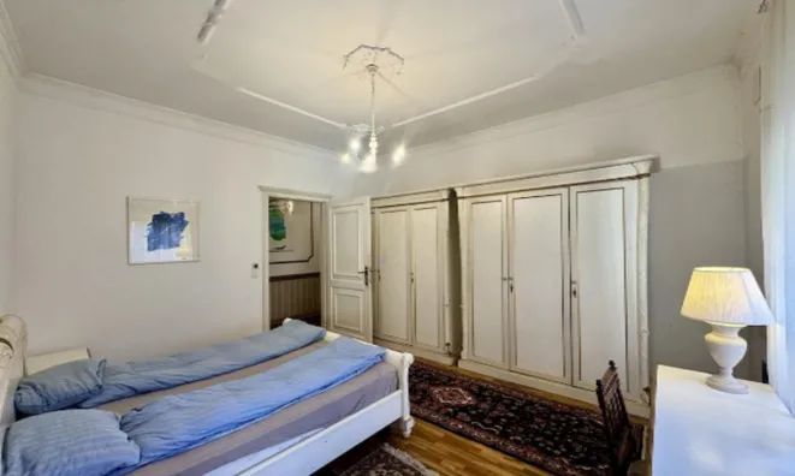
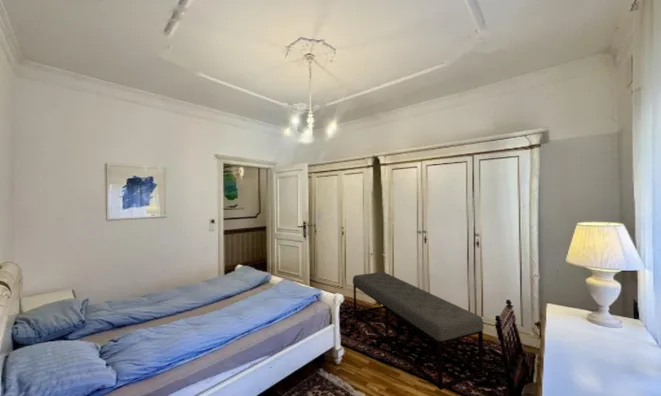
+ bench (404, 314)
